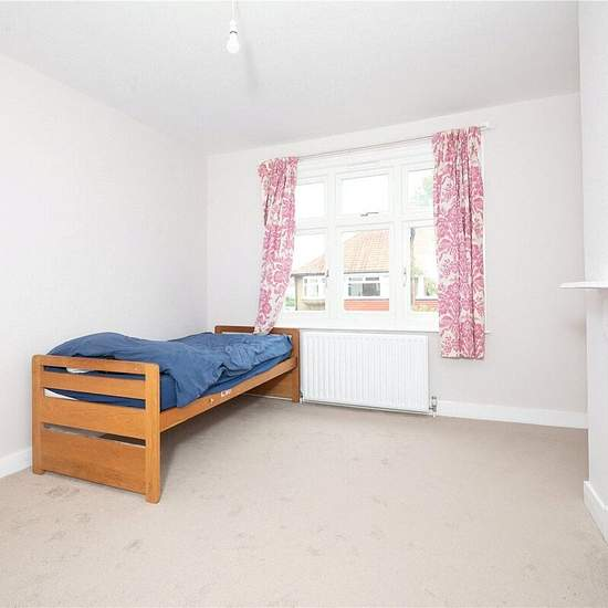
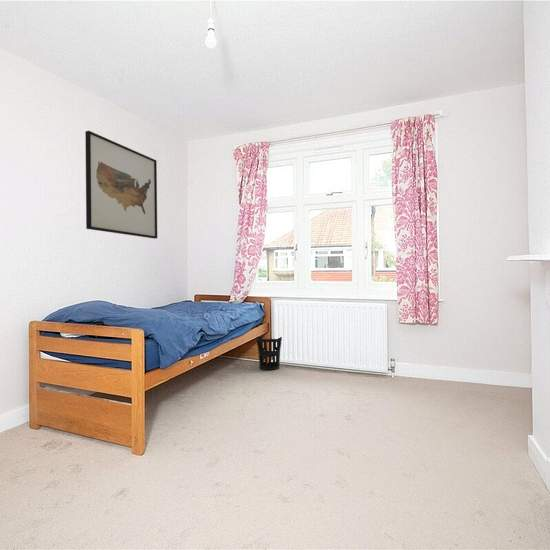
+ wastebasket (269, 352)
+ wall art (125, 190)
